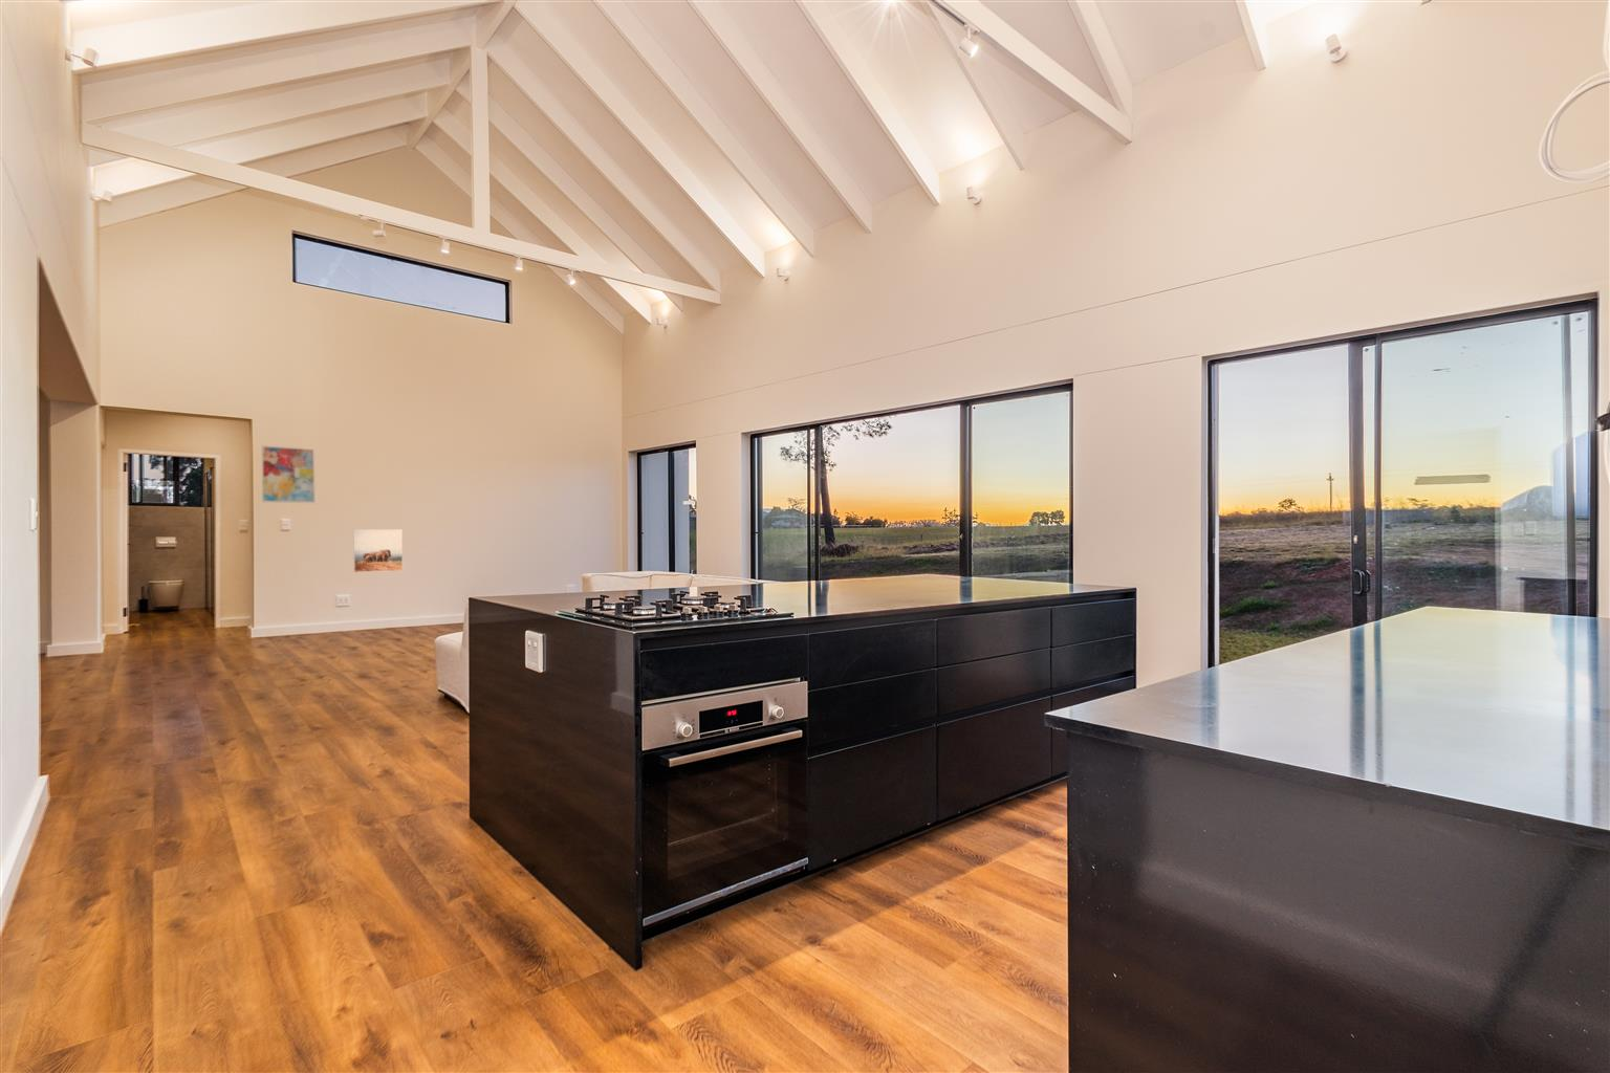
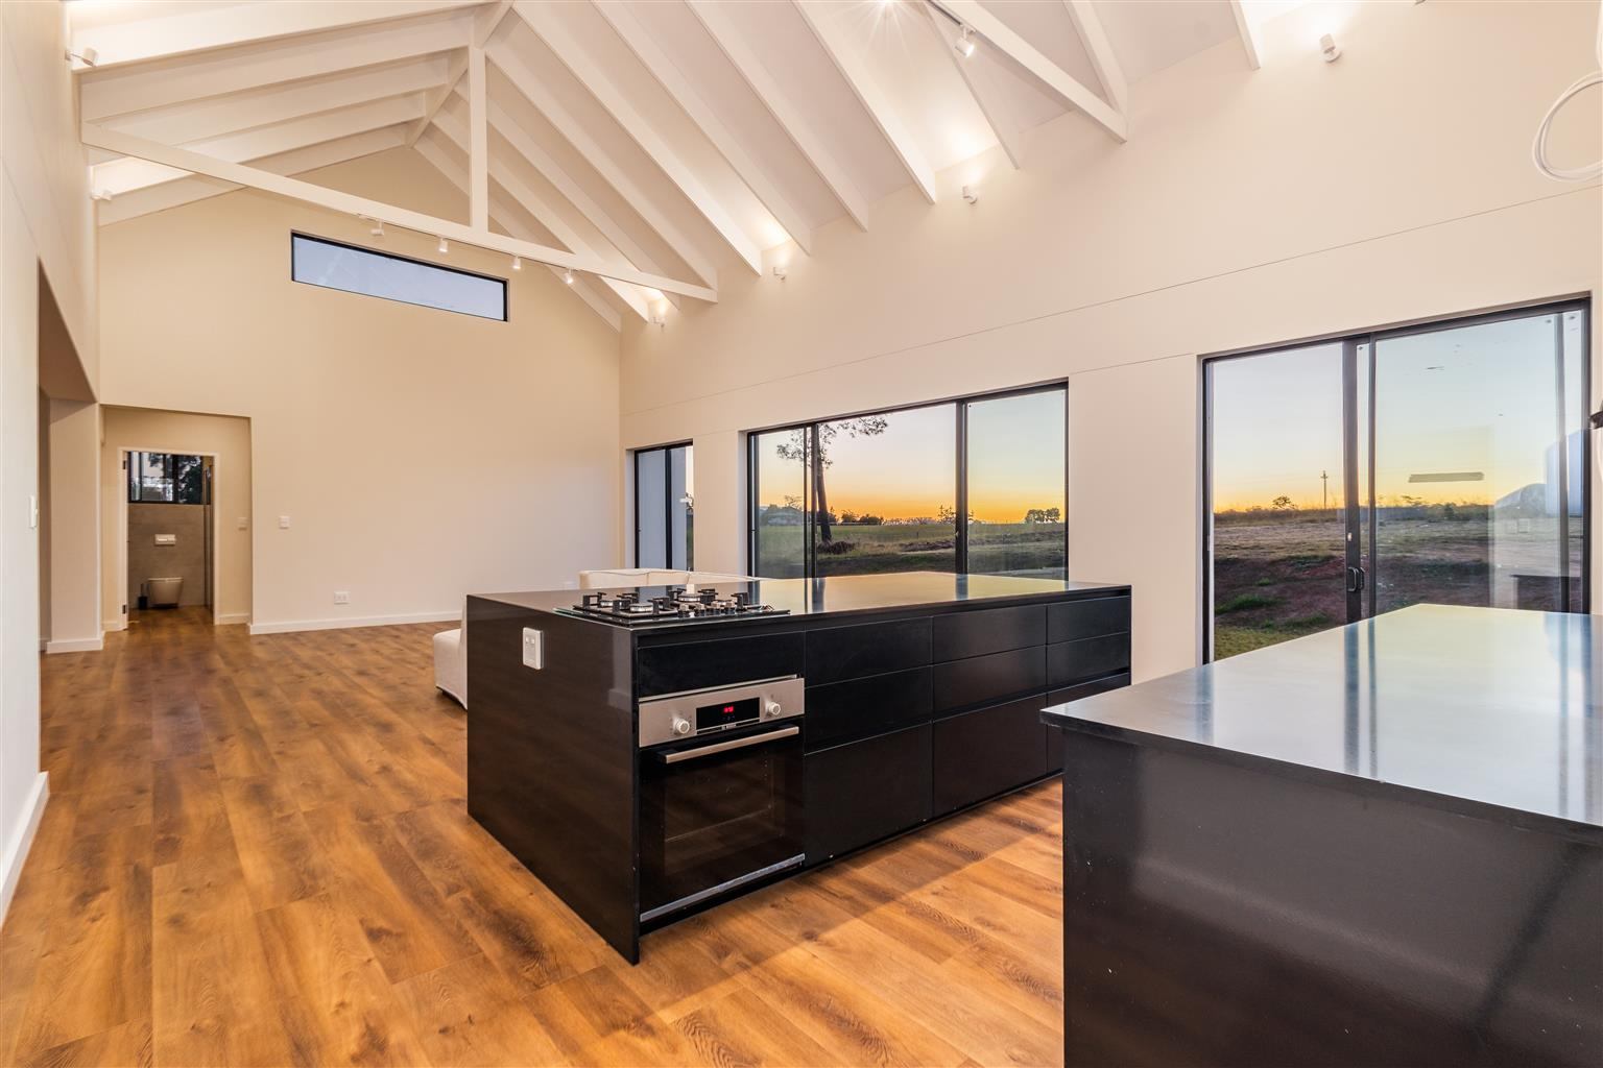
- wall art (289, 474)
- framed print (379, 550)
